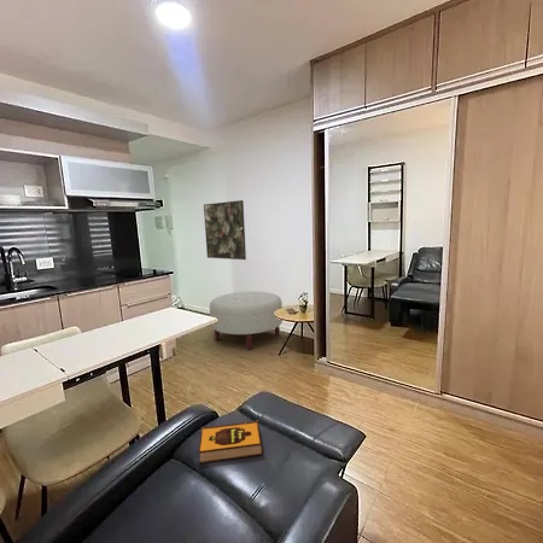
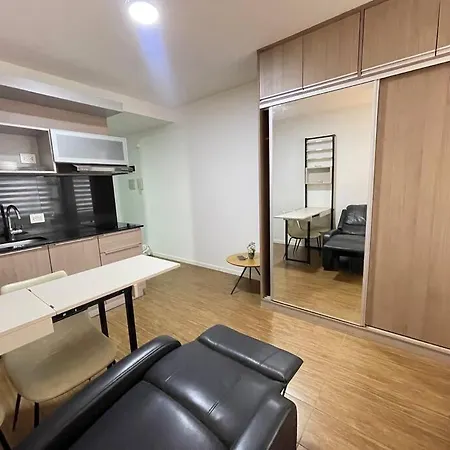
- hardback book (230, 438)
- ottoman (246, 317)
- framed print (223, 230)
